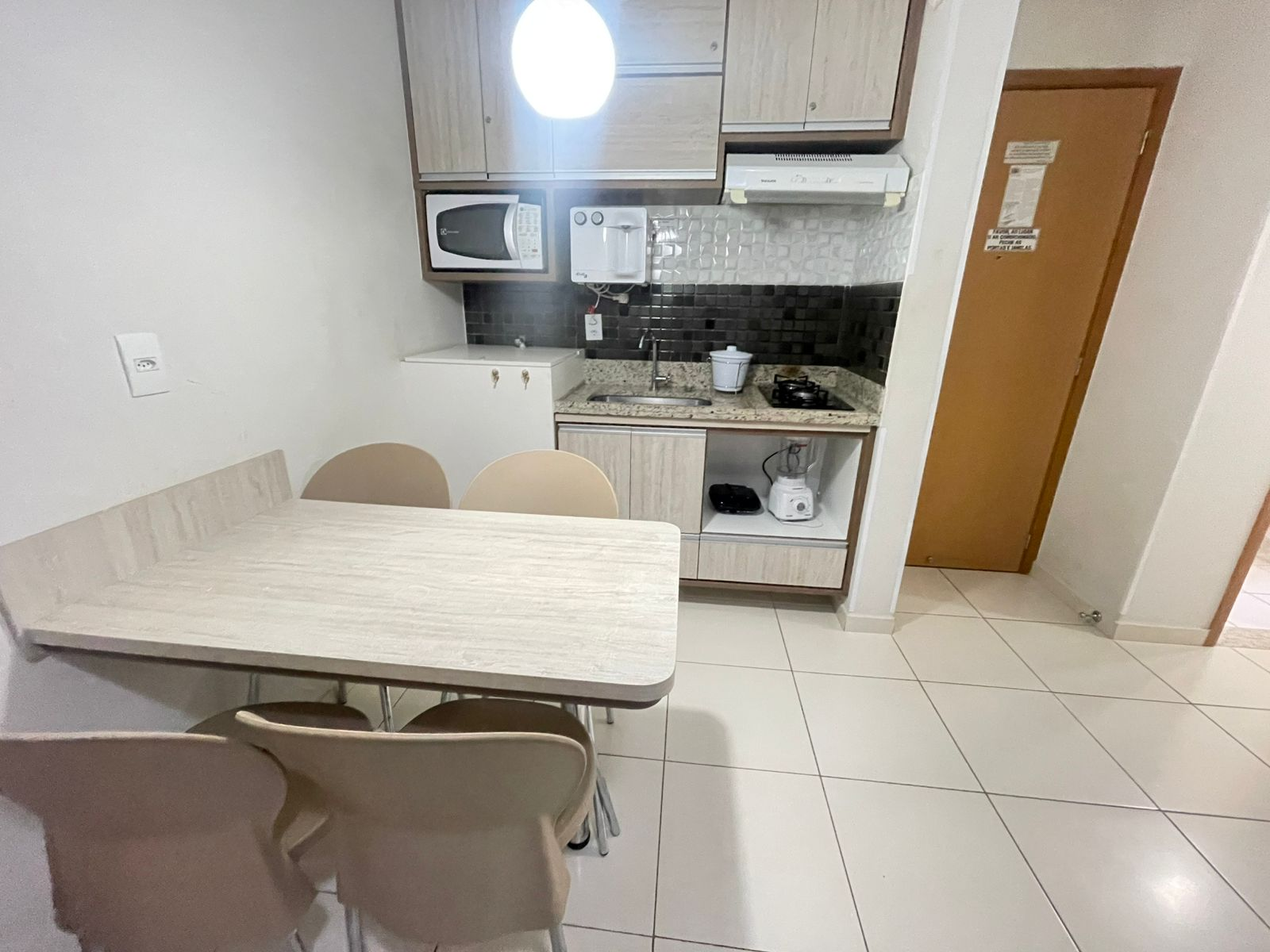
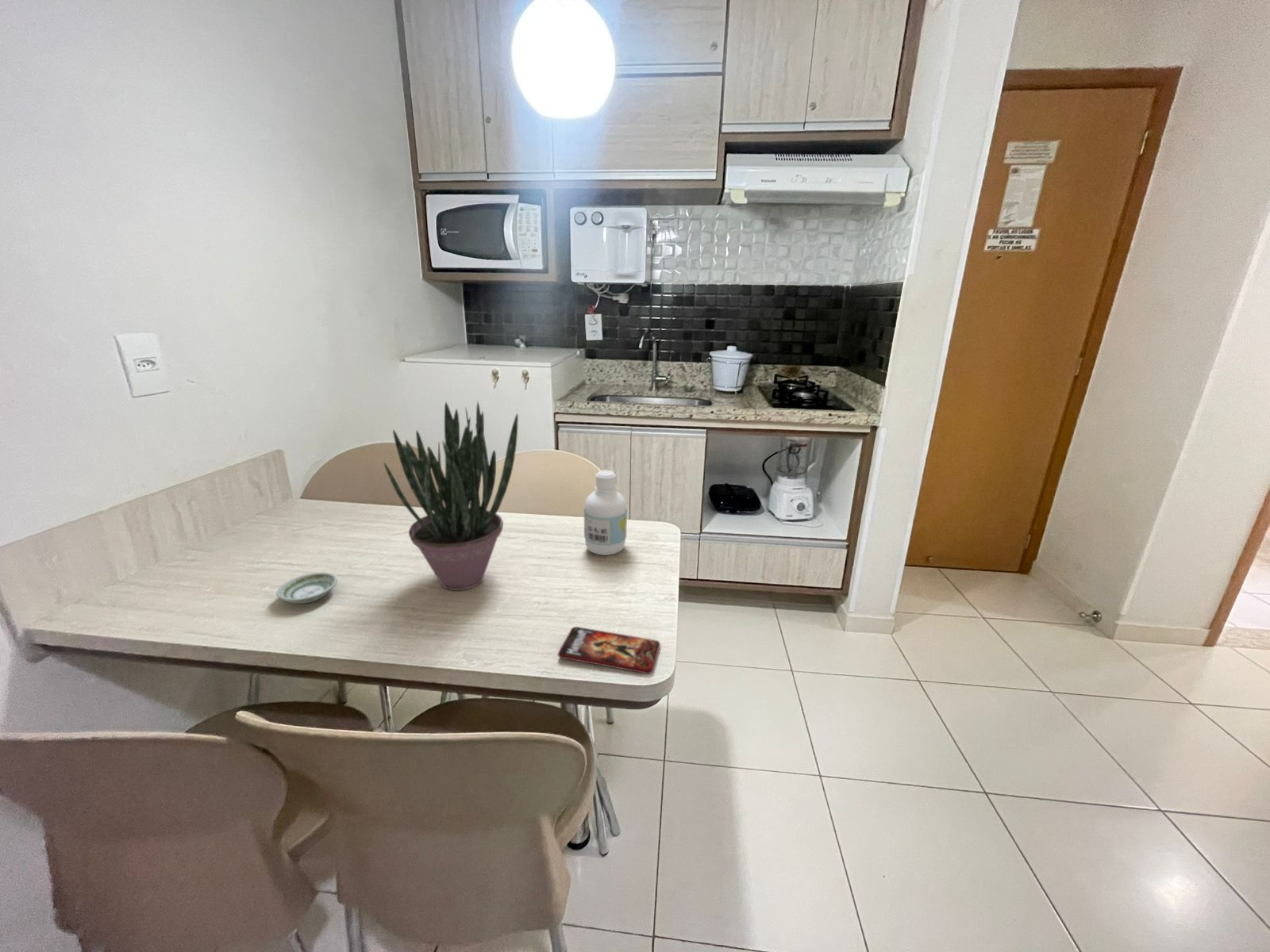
+ potted plant (458, 493)
+ saucer (308, 590)
+ smartphone (610, 648)
+ bottle (605, 511)
